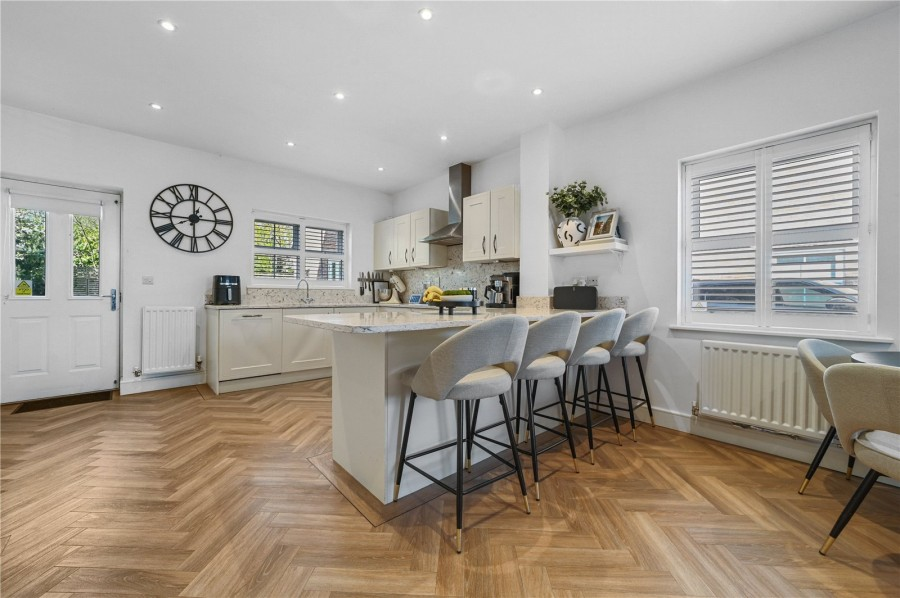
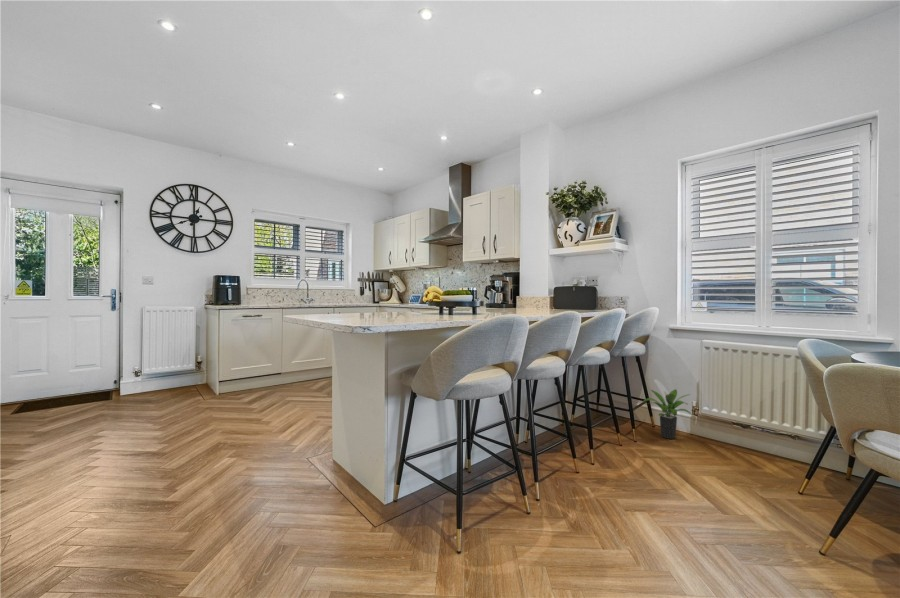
+ potted plant (667, 413)
